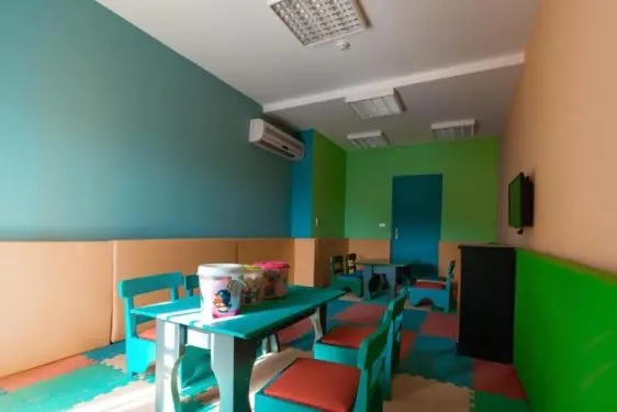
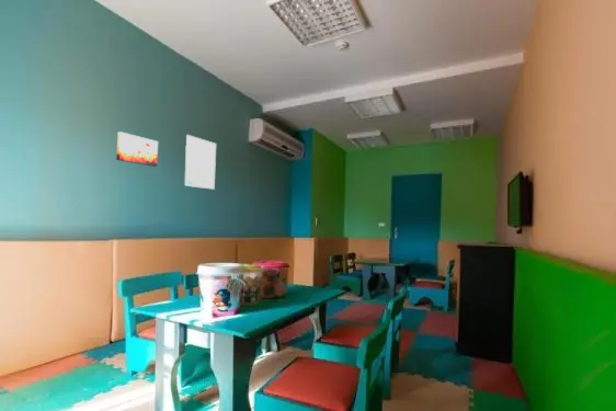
+ wall art (201, 163)
+ wall art (138, 150)
